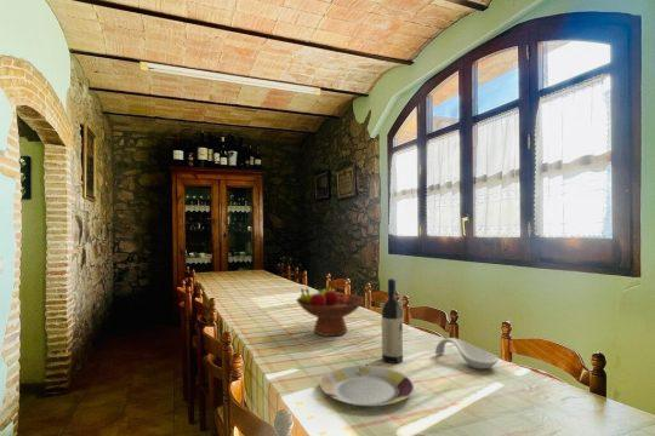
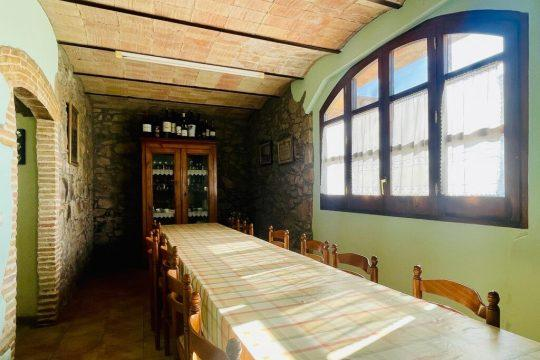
- fruit bowl (330, 309)
- plate (366, 386)
- wine bottle (392, 319)
- spoon rest (465, 351)
